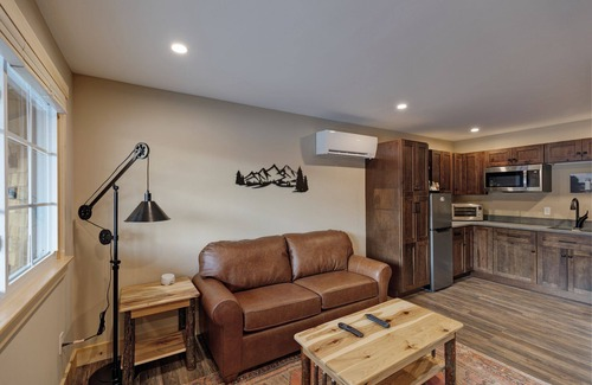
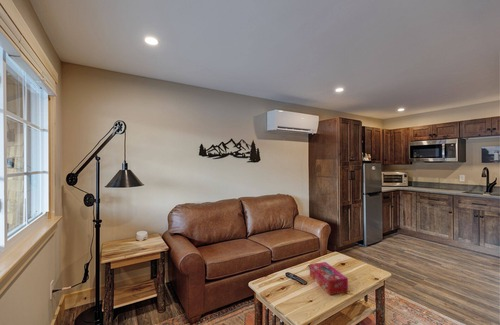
+ tissue box (327, 276)
